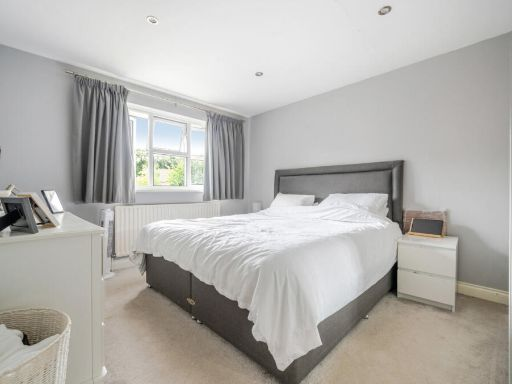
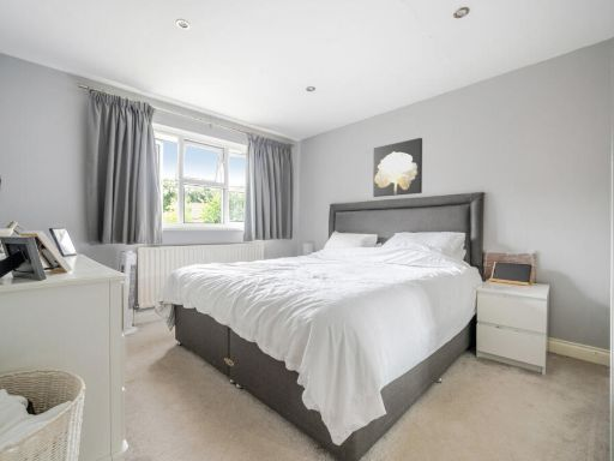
+ wall art (396, 169)
